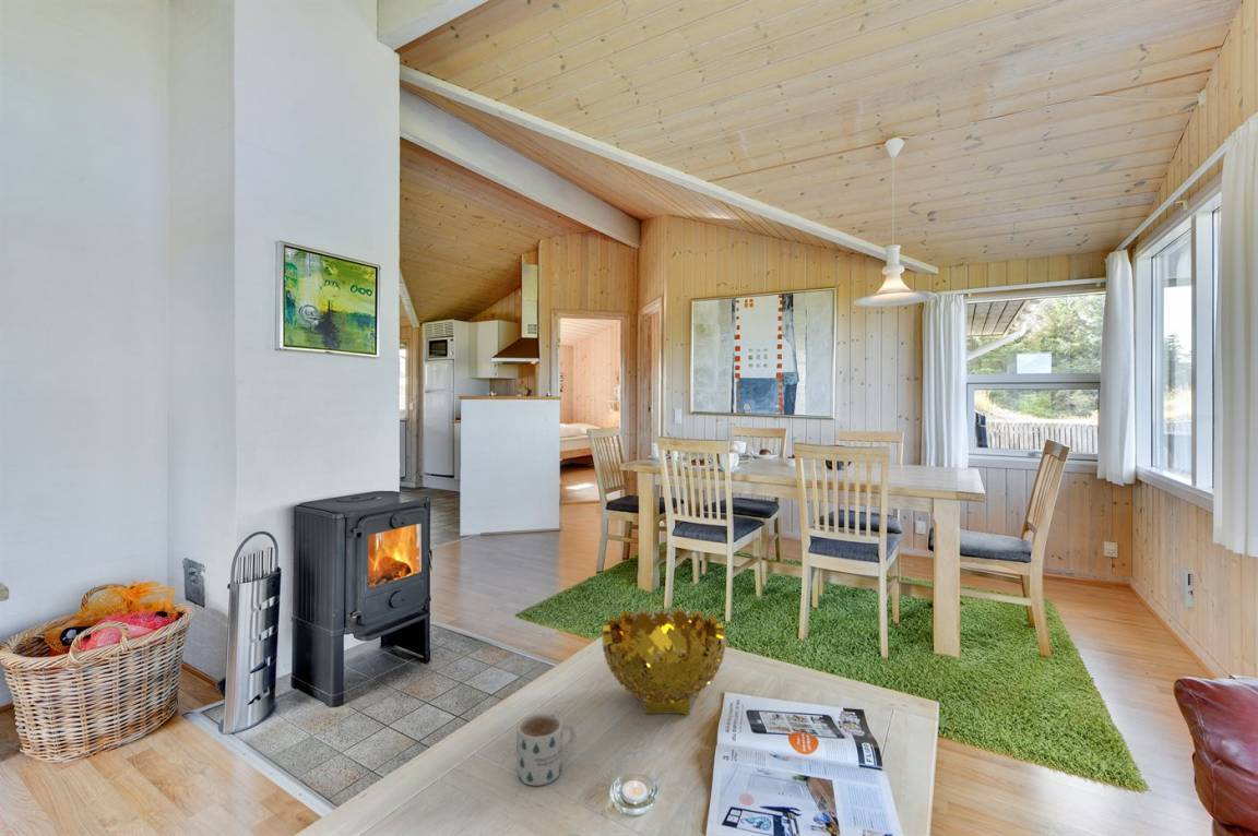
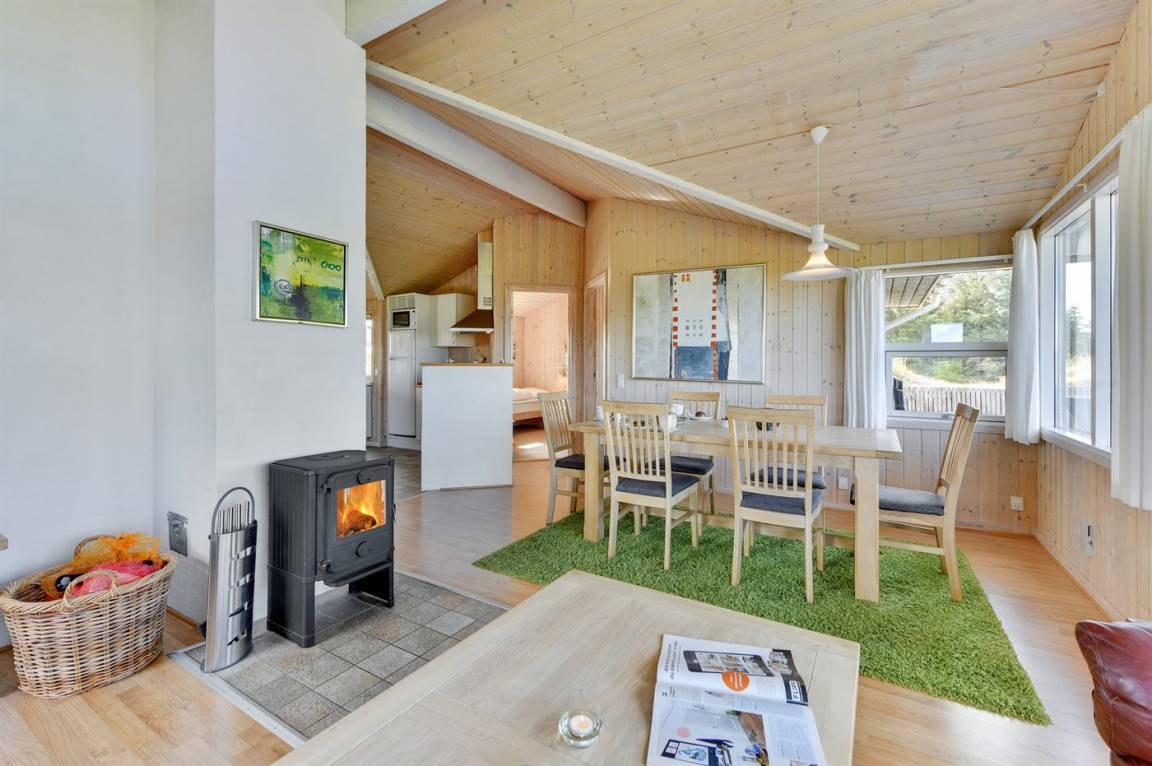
- decorative bowl (663, 659)
- mug (547, 745)
